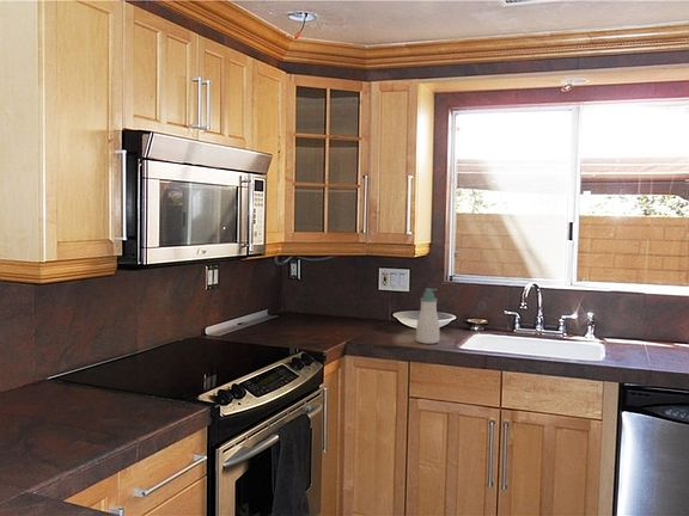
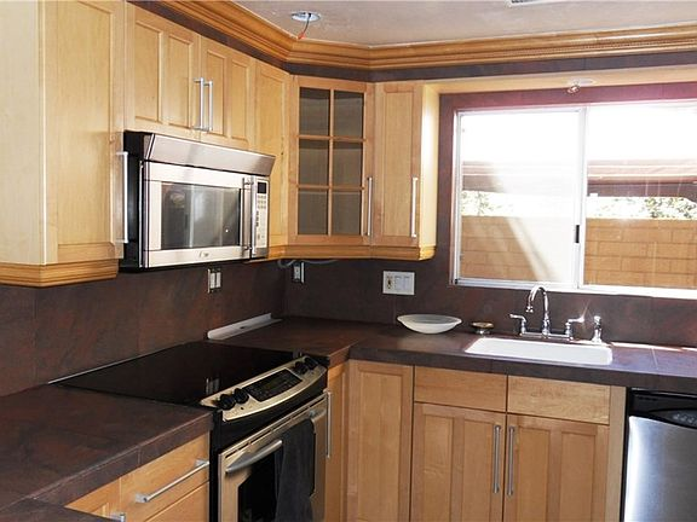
- soap bottle (428, 315)
